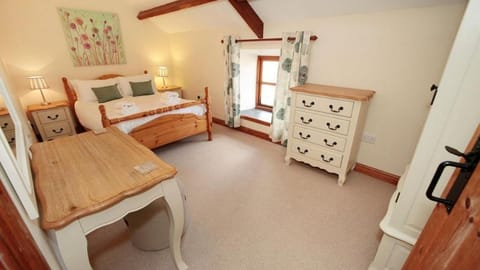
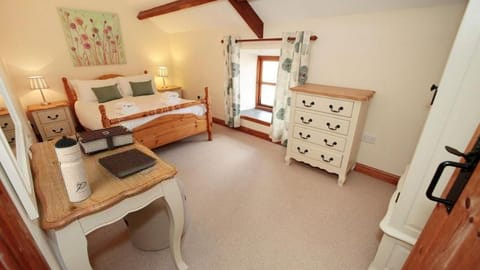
+ water bottle (72, 167)
+ notebook (128, 161)
+ book (104, 137)
